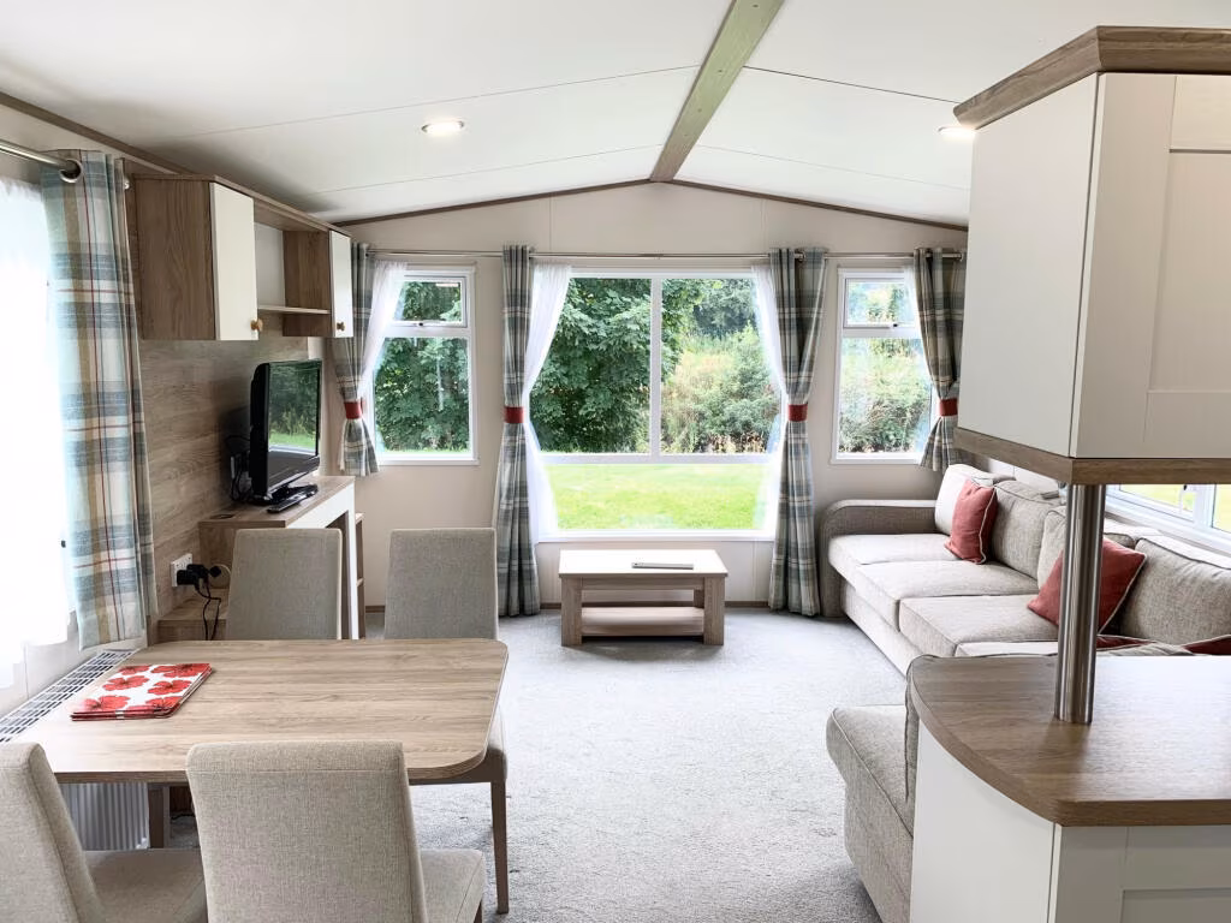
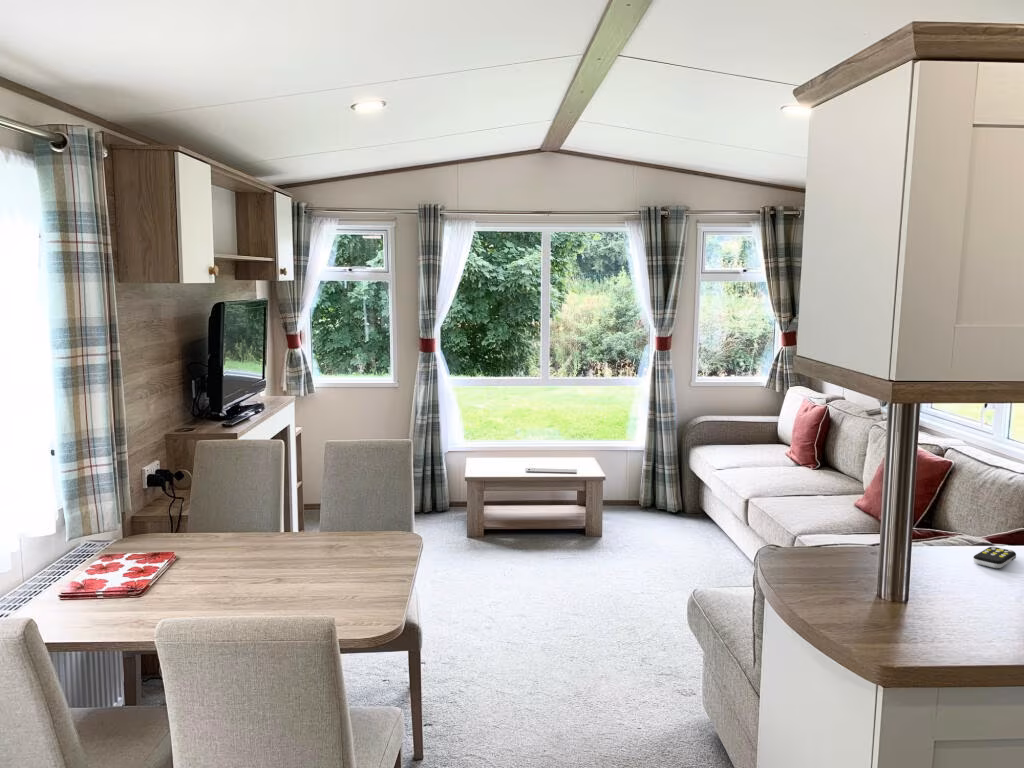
+ remote control (994, 556)
